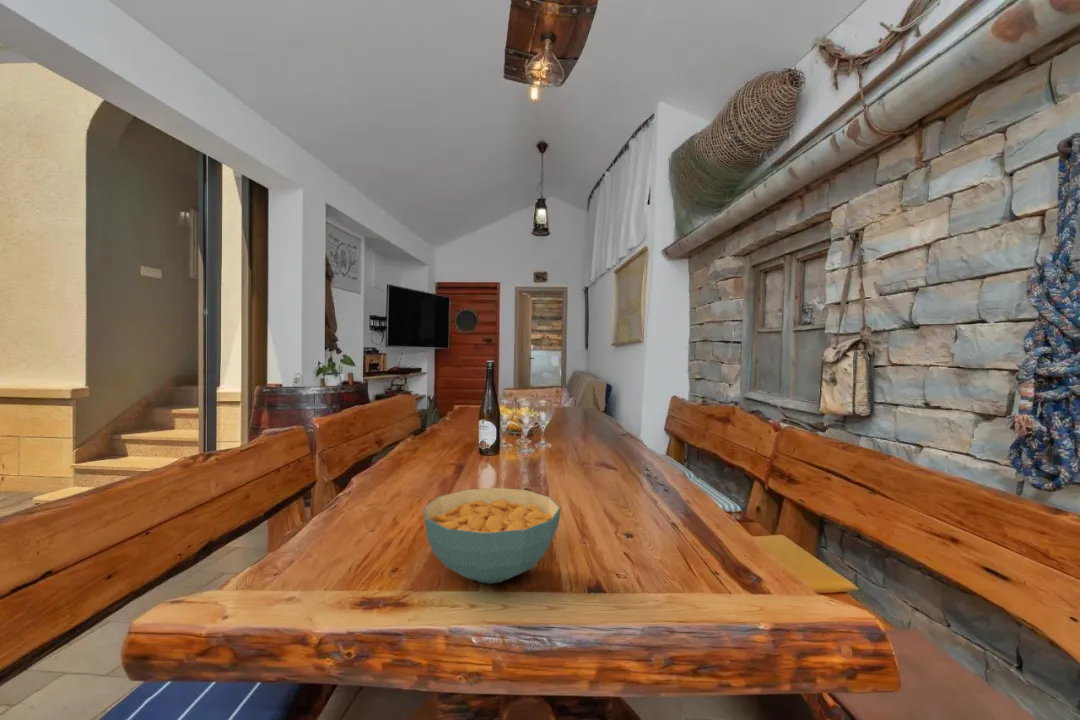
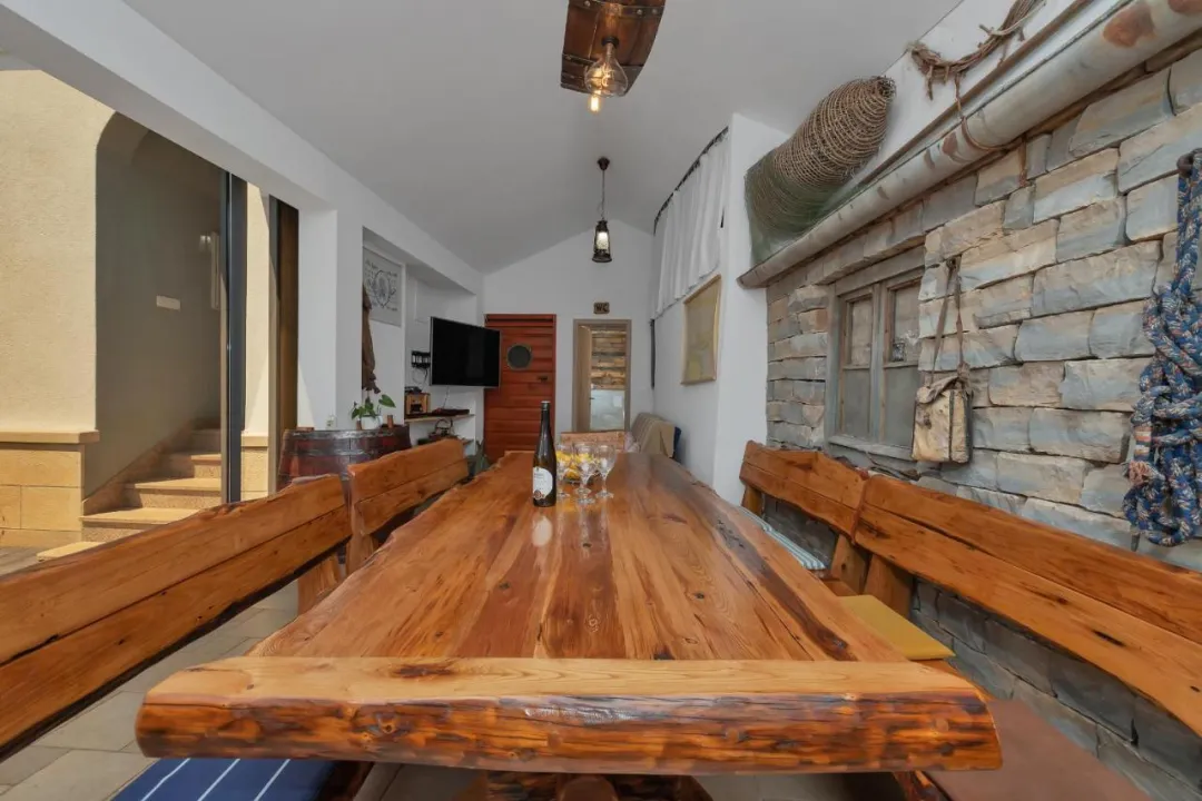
- cereal bowl (491, 540)
